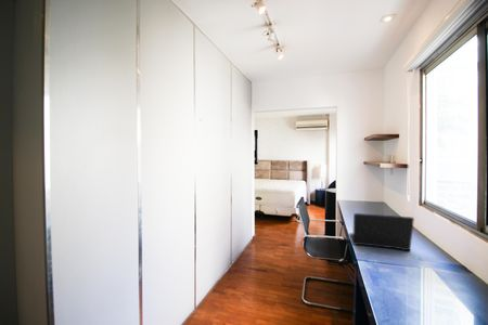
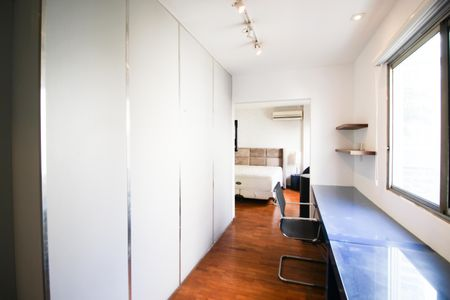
- laptop (377, 226)
